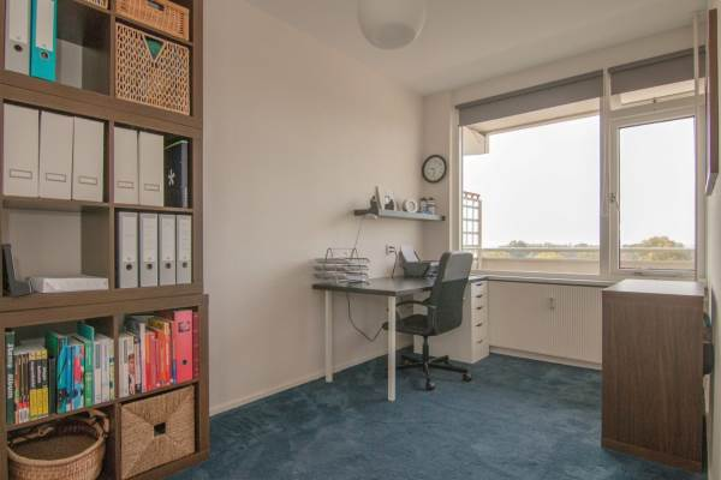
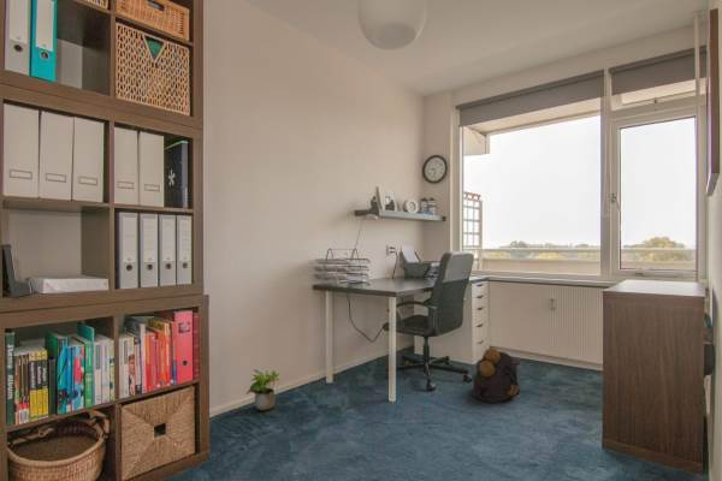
+ potted plant (262, 388)
+ backpack (496, 369)
